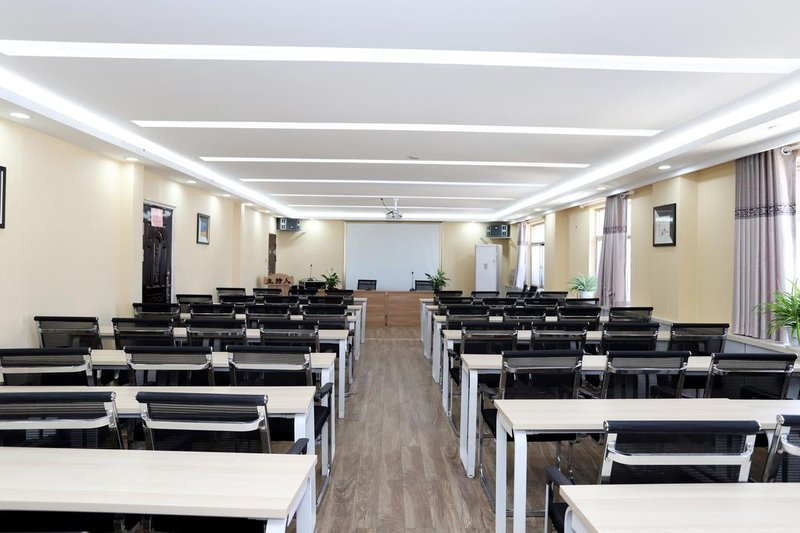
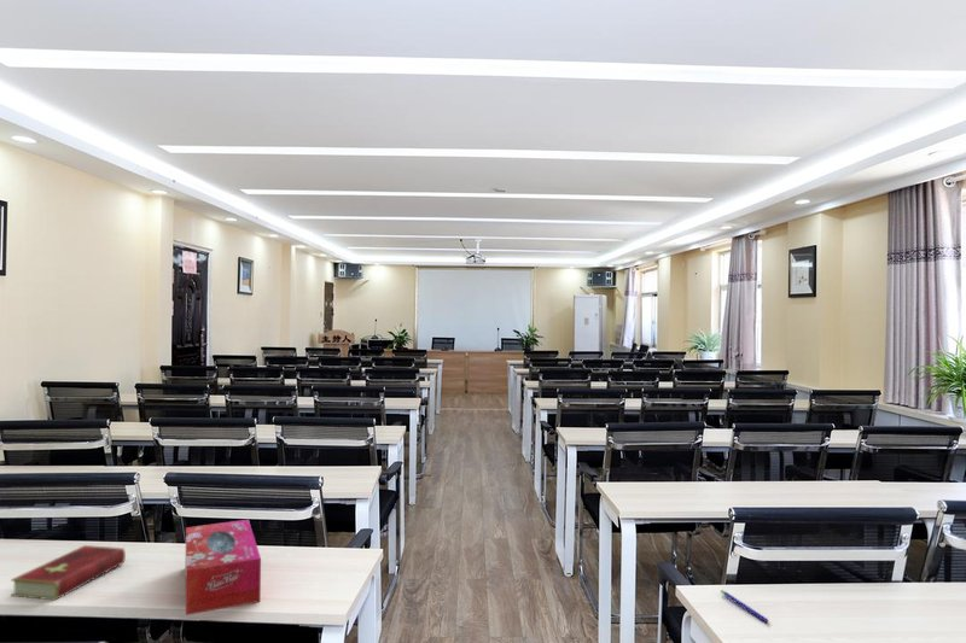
+ tissue box (220, 562)
+ pen (743, 604)
+ hardcover book (71, 569)
